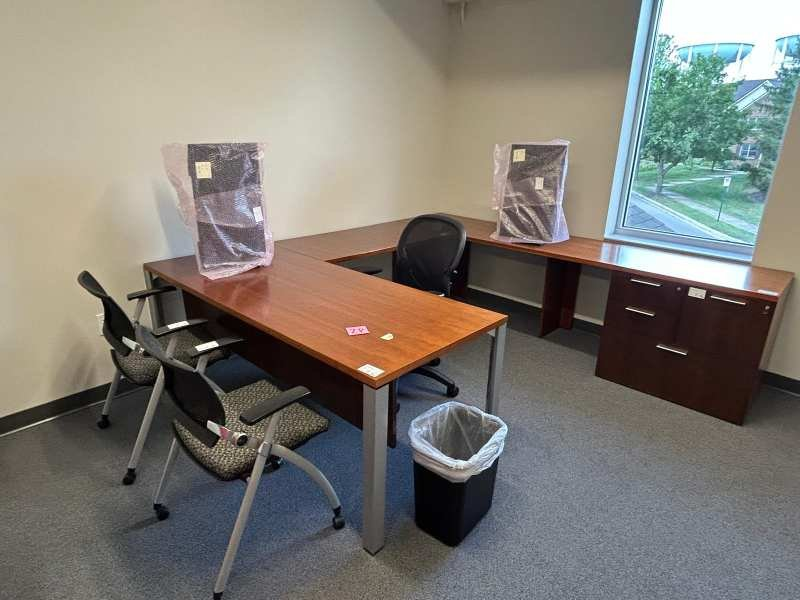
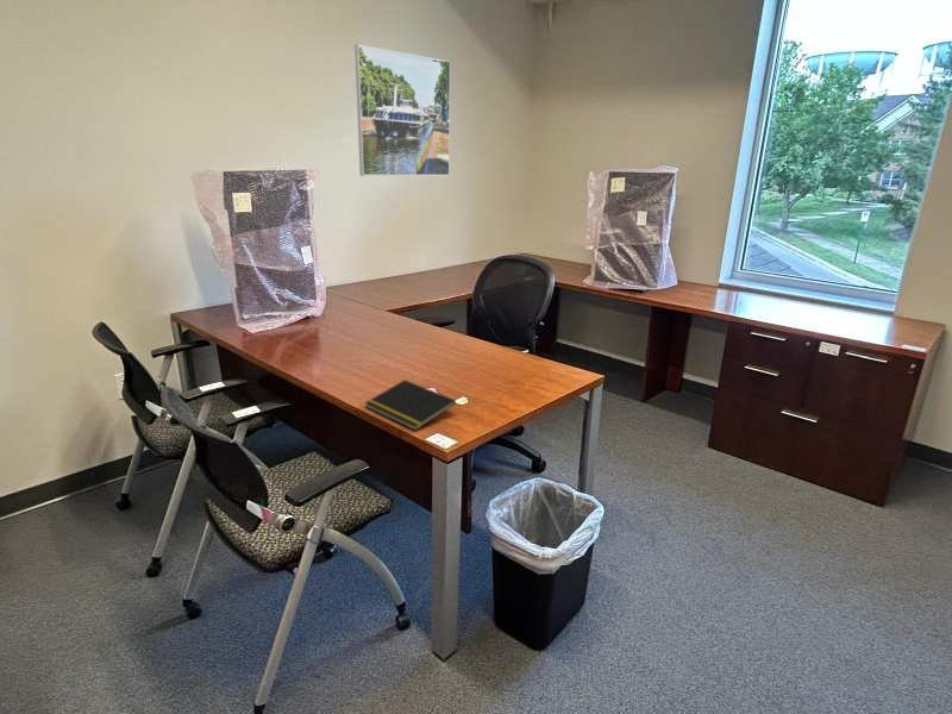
+ notepad (409, 402)
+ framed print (406, 117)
